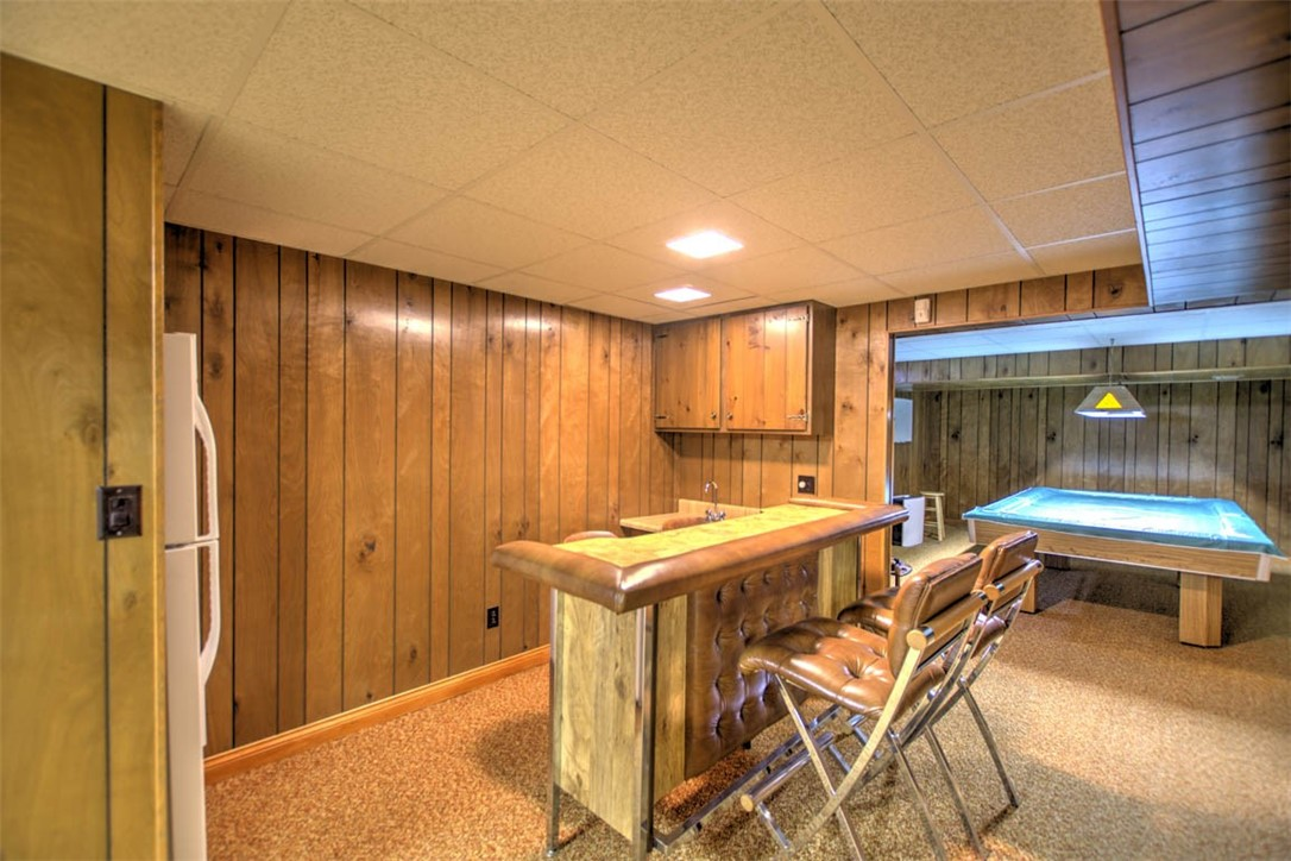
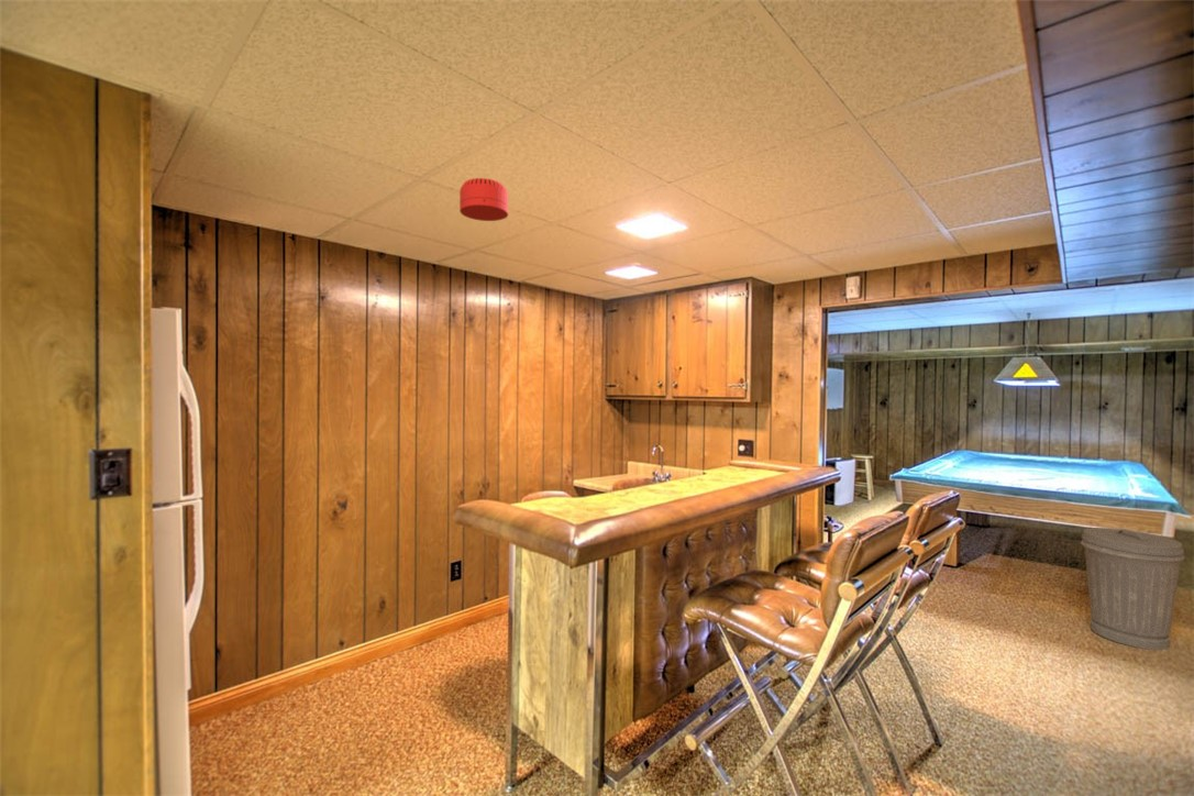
+ trash can (1129, 584)
+ smoke detector (484, 199)
